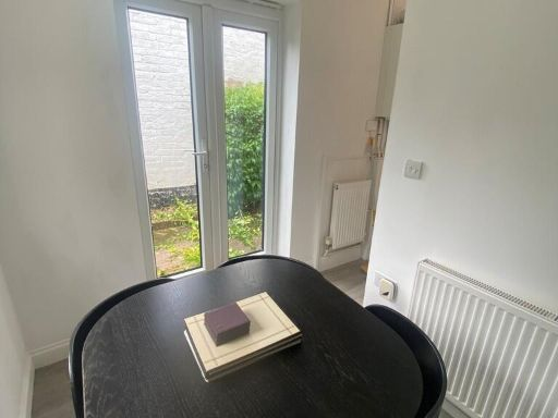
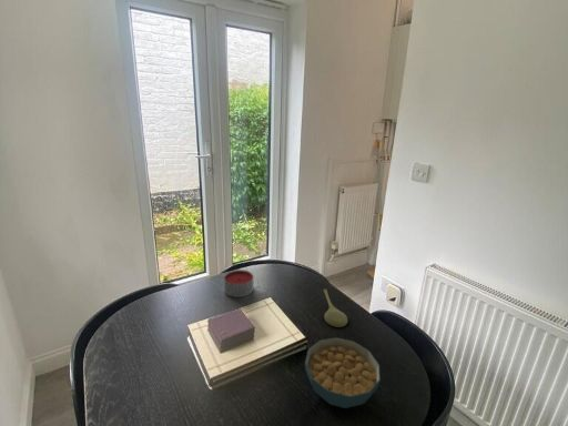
+ candle (239, 282)
+ spoon (331, 305)
+ cereal bowl (339, 377)
